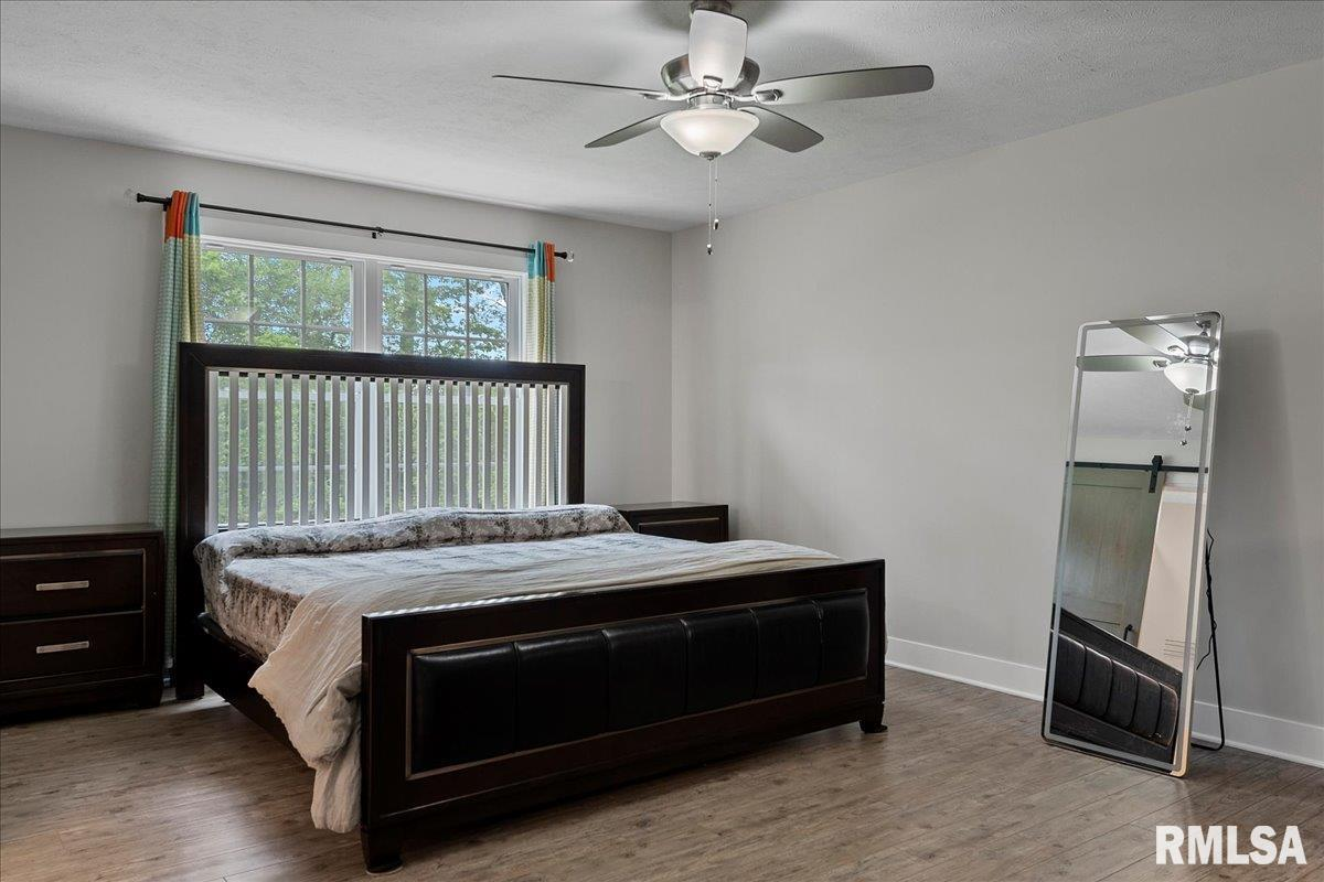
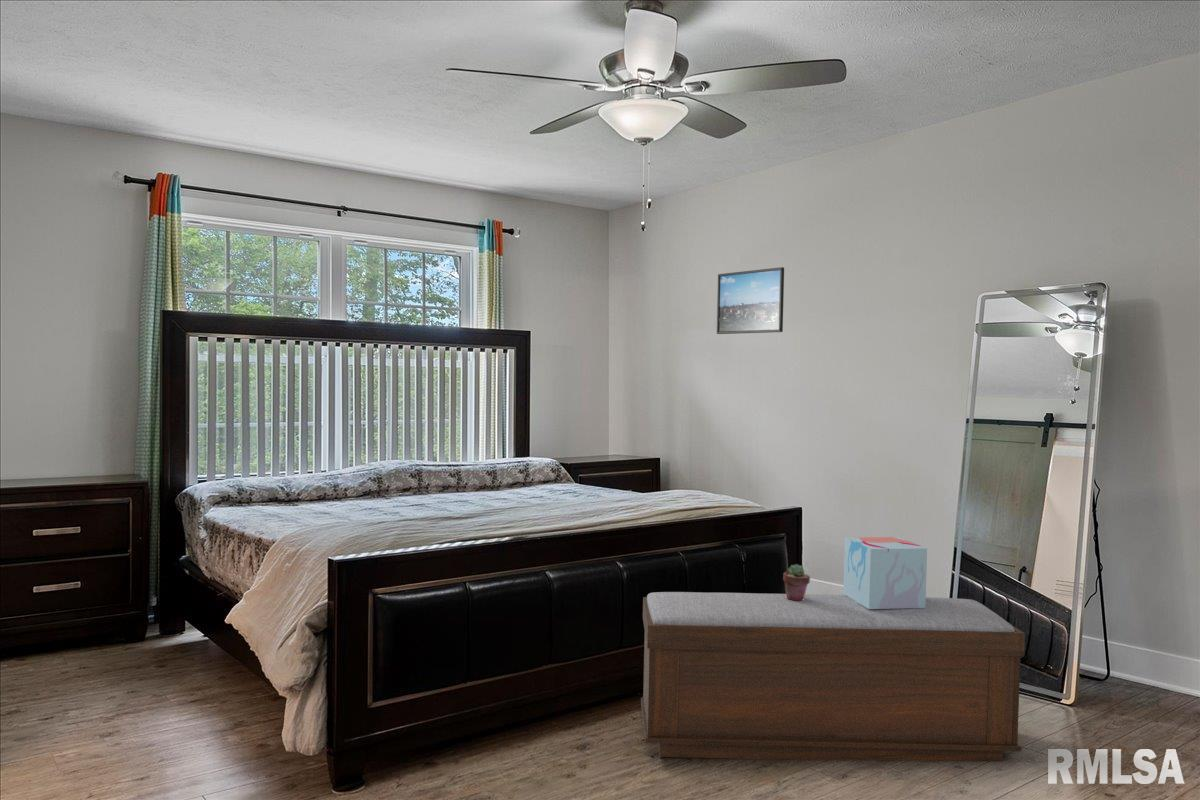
+ bench (820, 671)
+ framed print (749, 302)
+ decorative box (884, 571)
+ potted succulent (796, 581)
